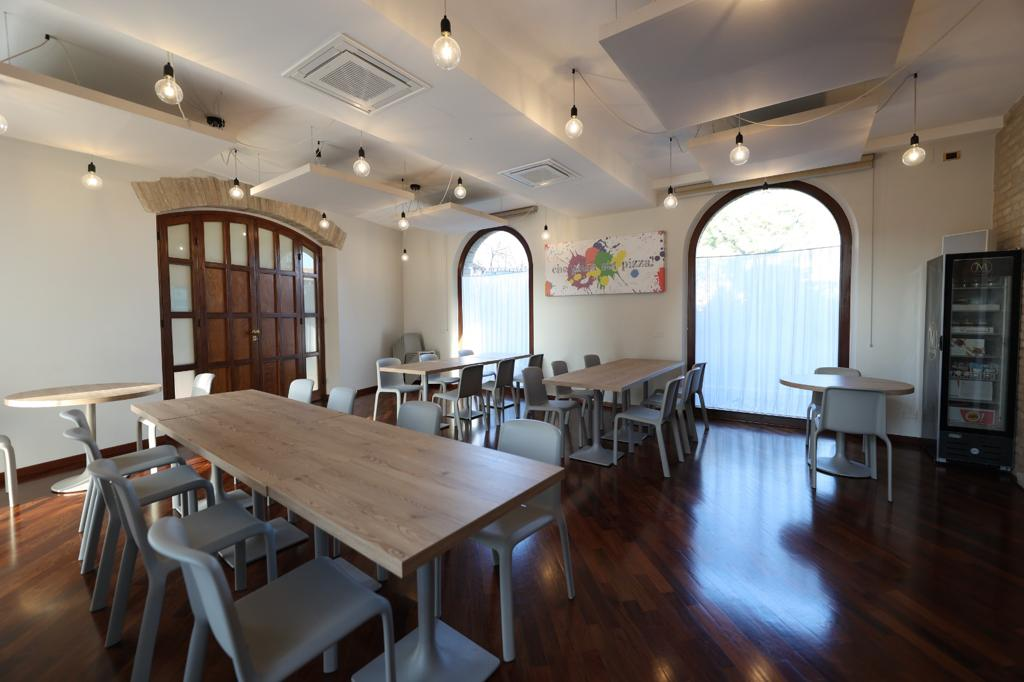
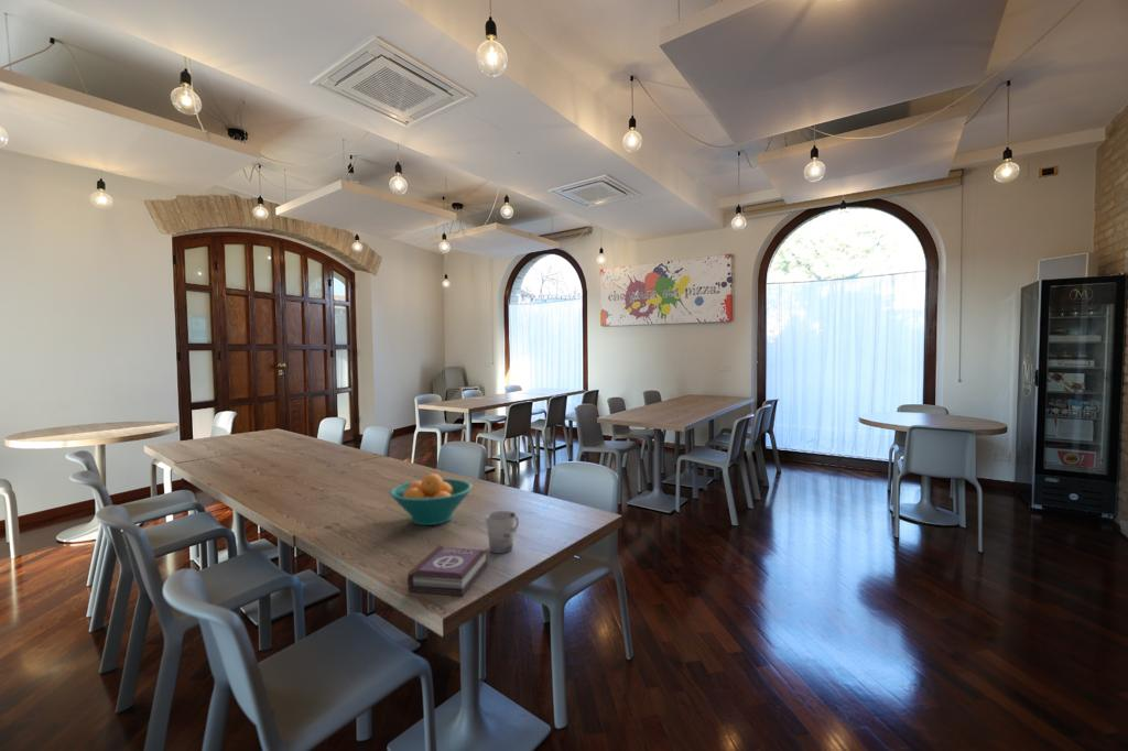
+ book (449, 567)
+ fruit bowl (432, 497)
+ cup (505, 530)
